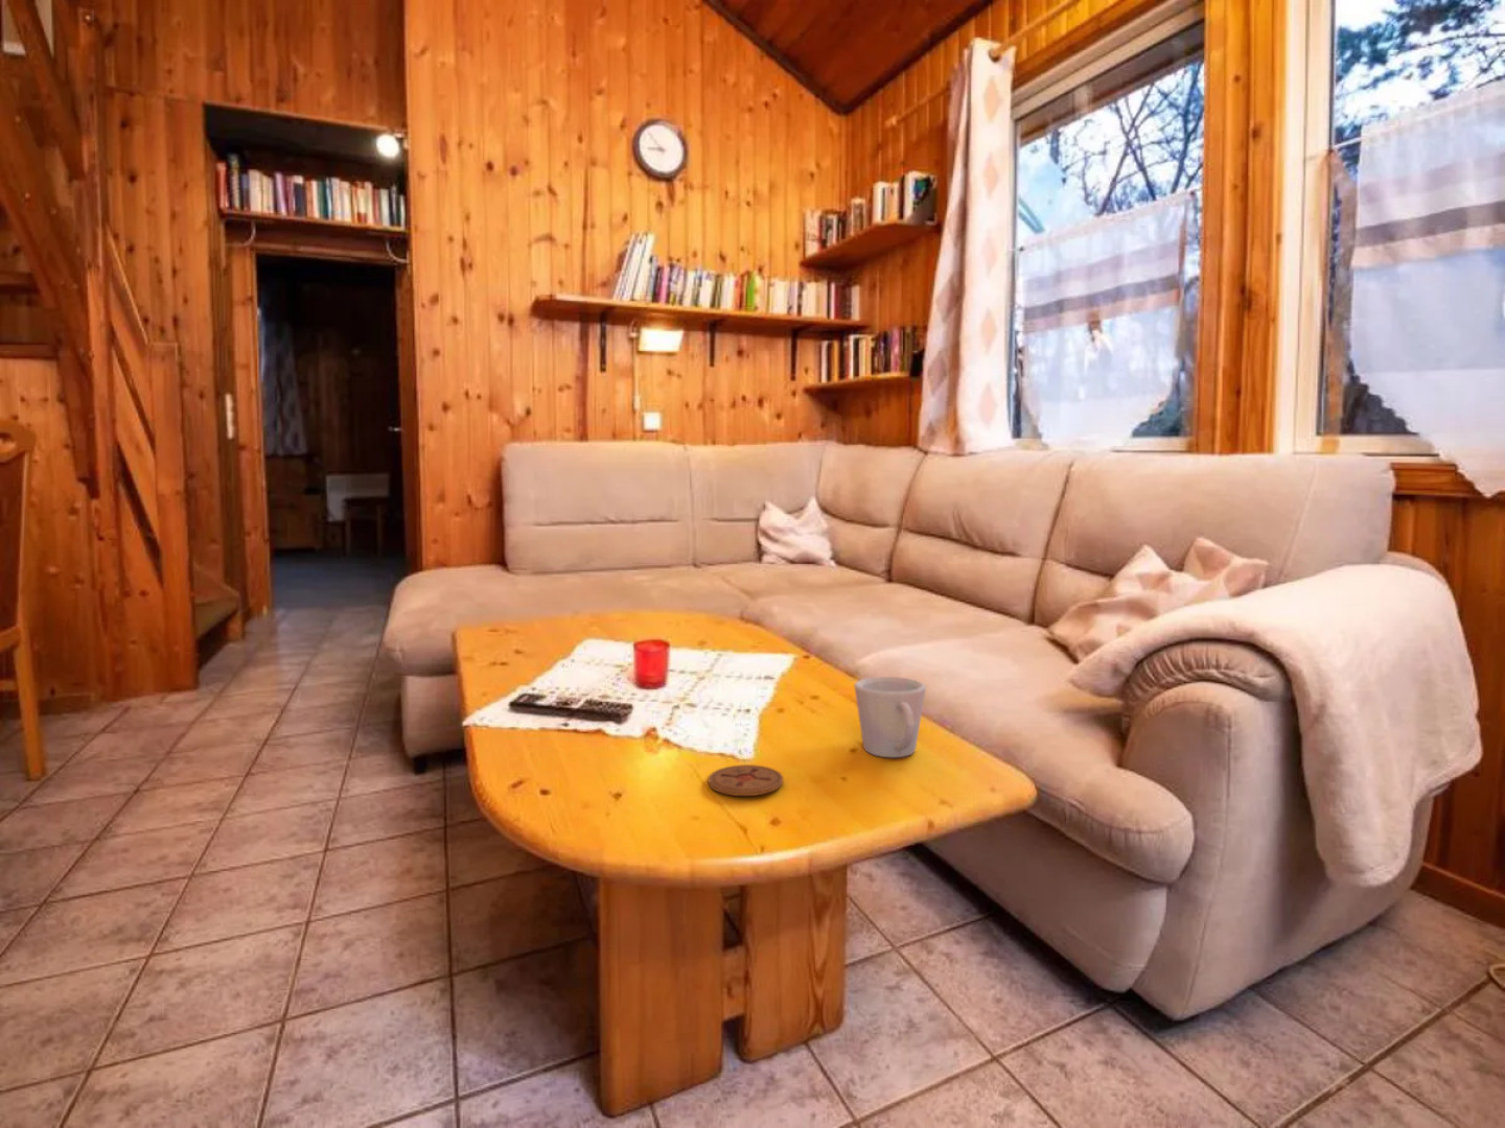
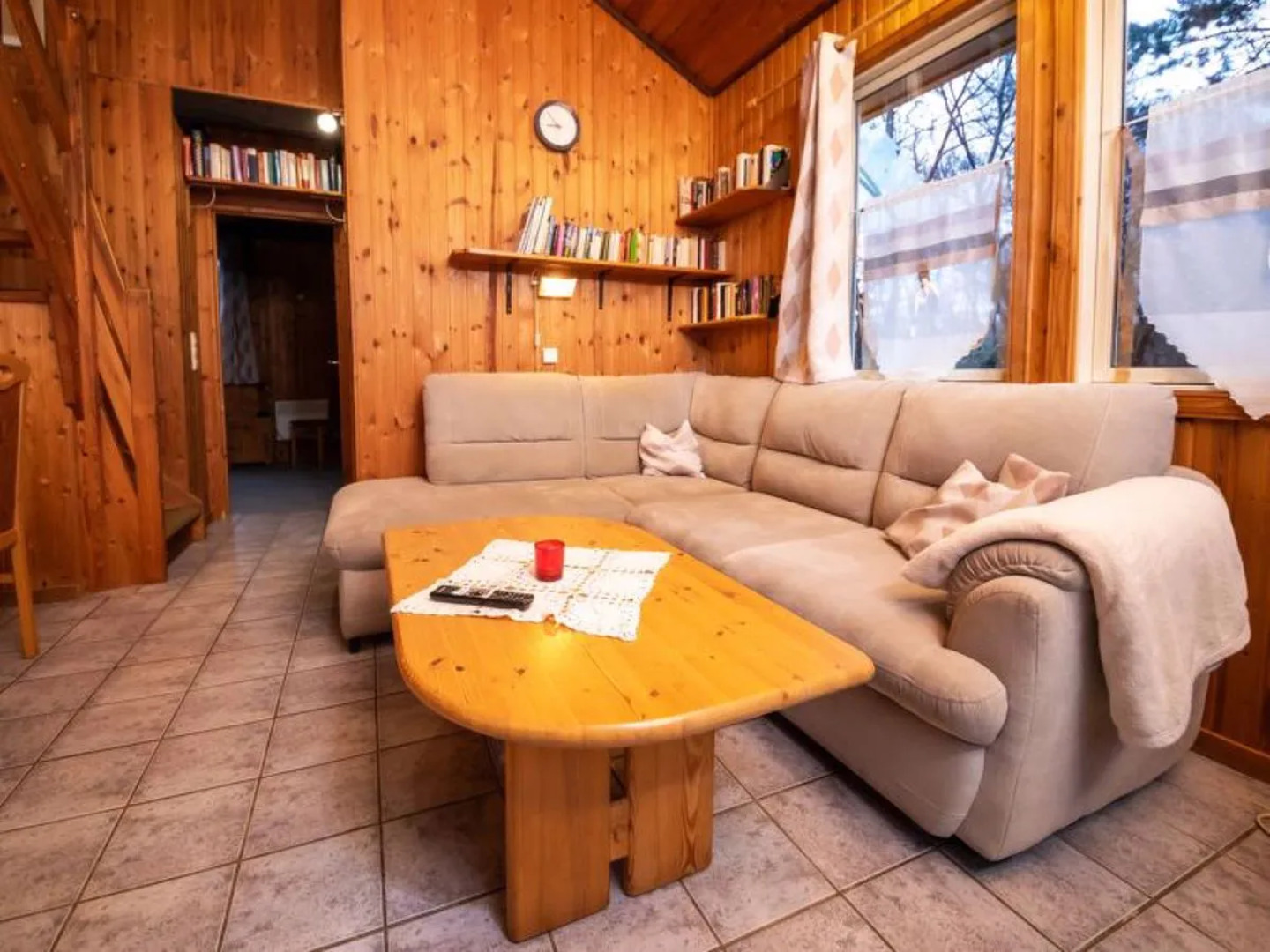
- coaster (745, 780)
- mug (894, 720)
